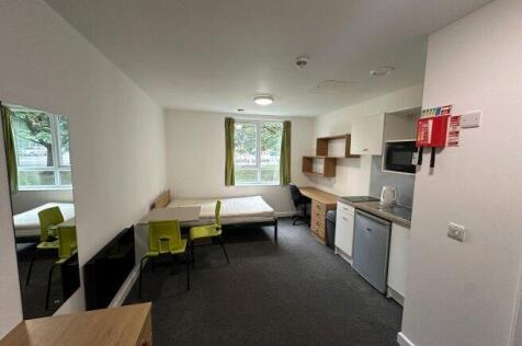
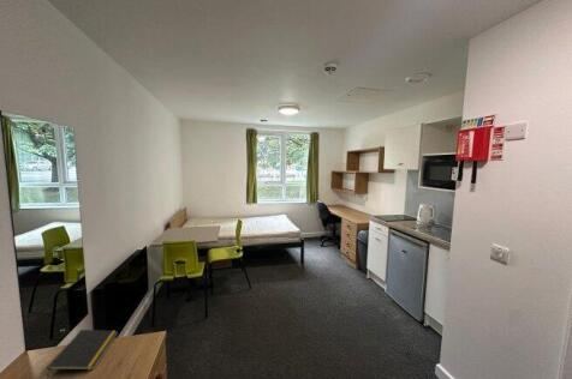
+ notepad (87, 348)
